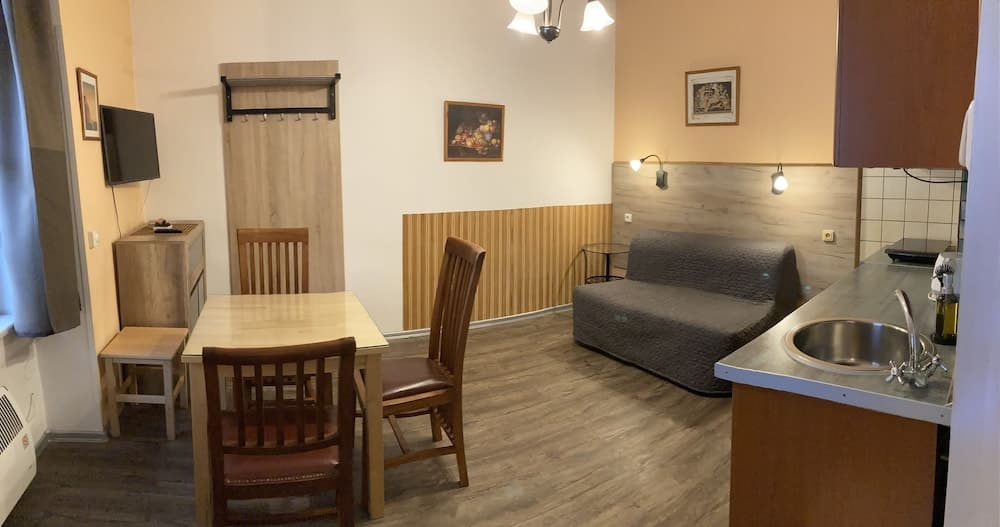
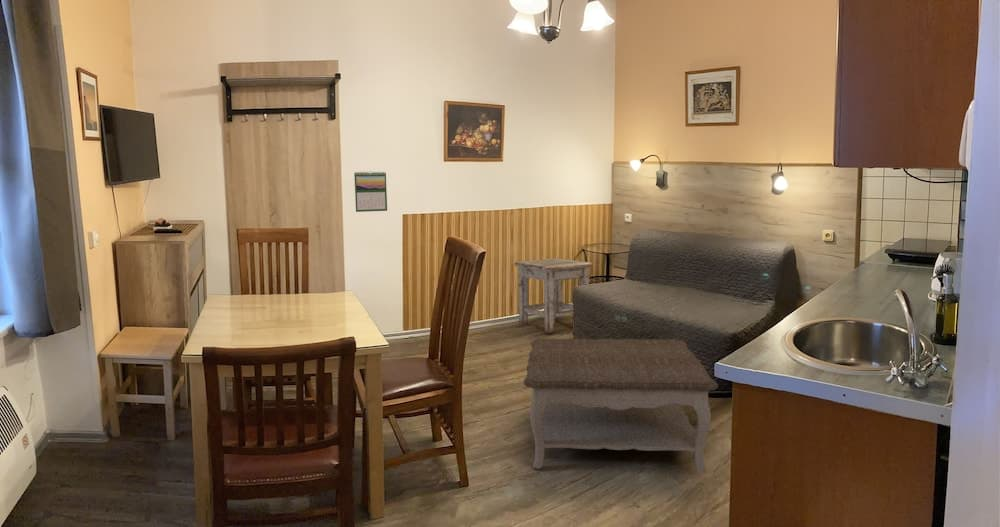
+ coffee table (612, 398)
+ stool (553, 294)
+ calendar (371, 191)
